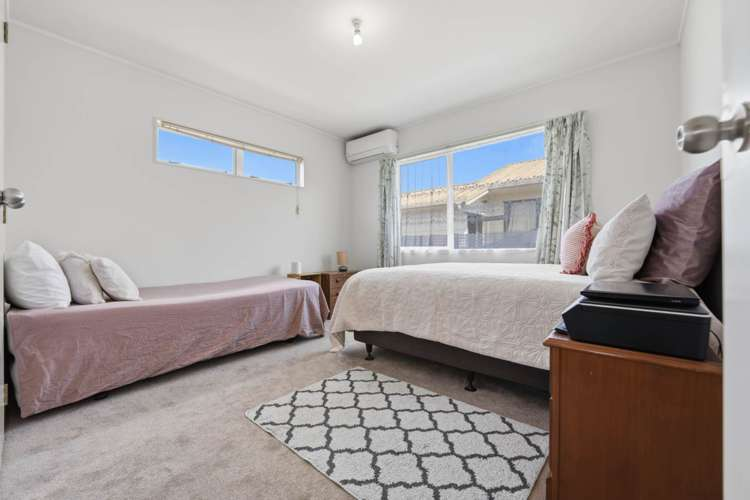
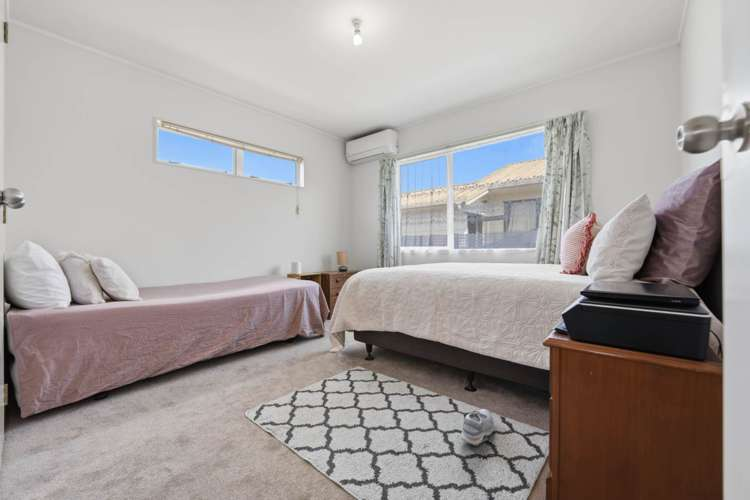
+ shoe (478, 421)
